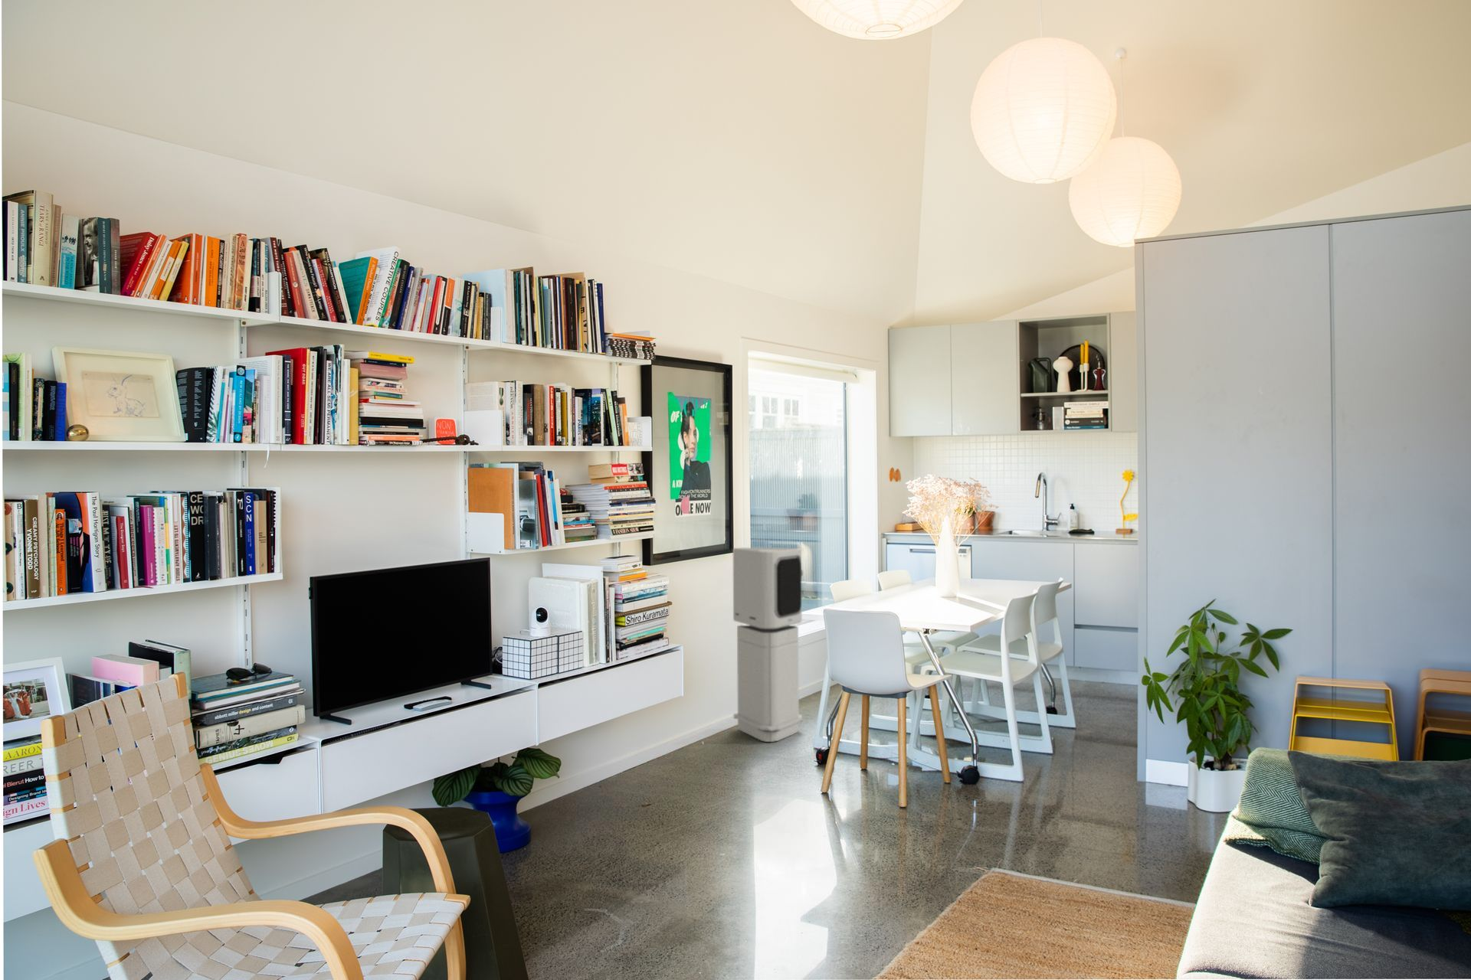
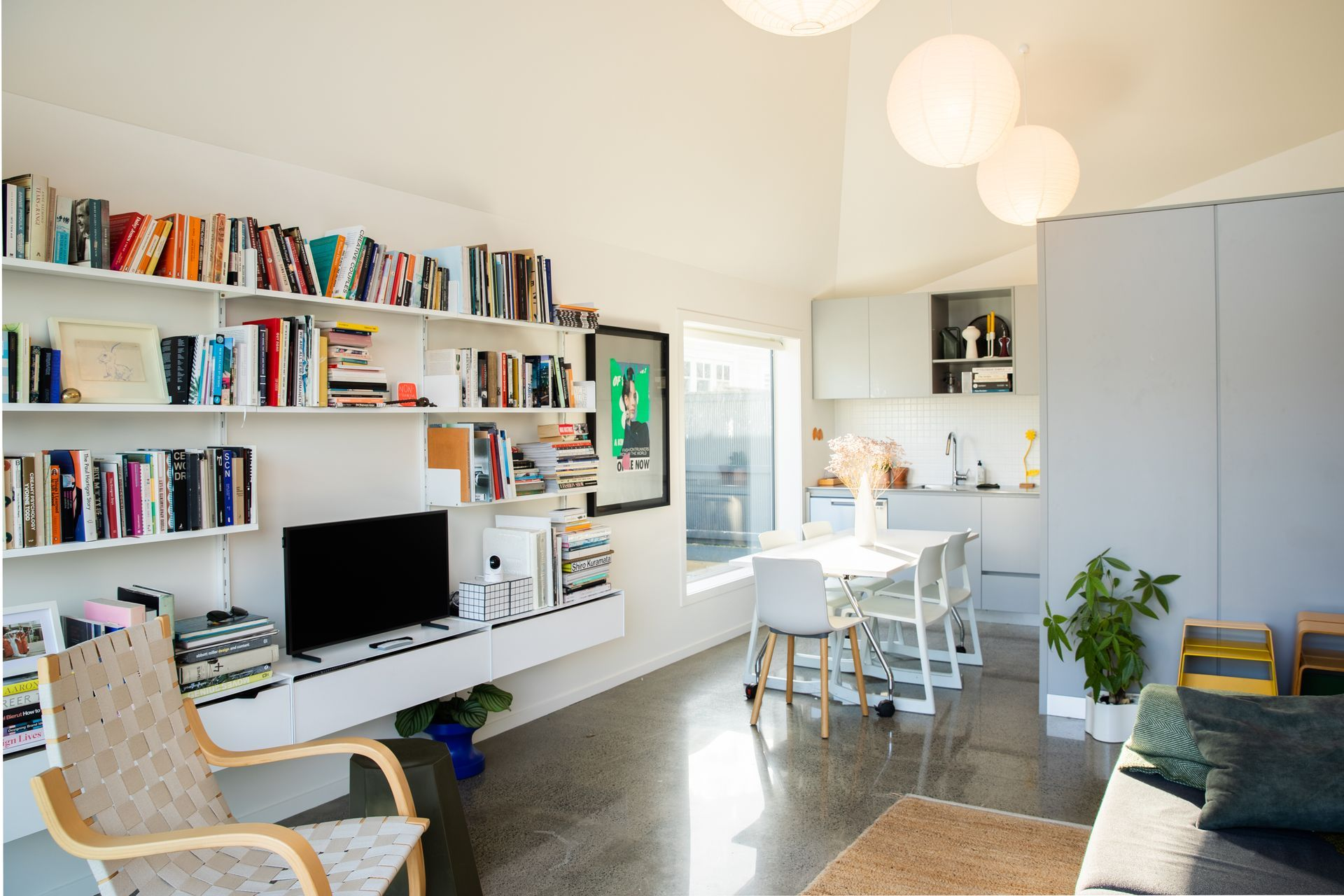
- air purifier (762, 640)
